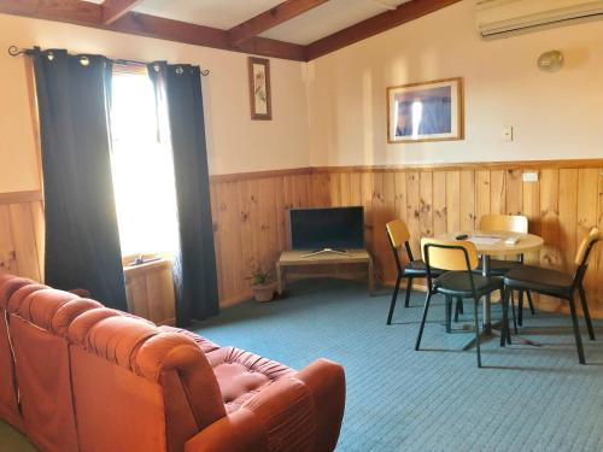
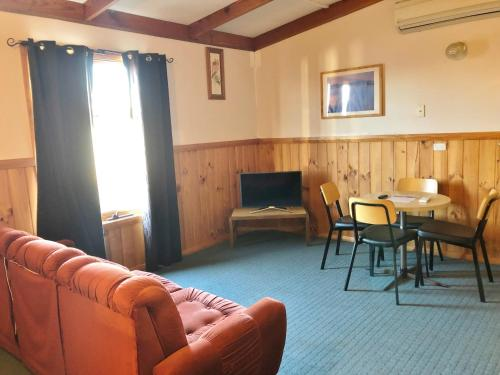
- potted plant (260, 277)
